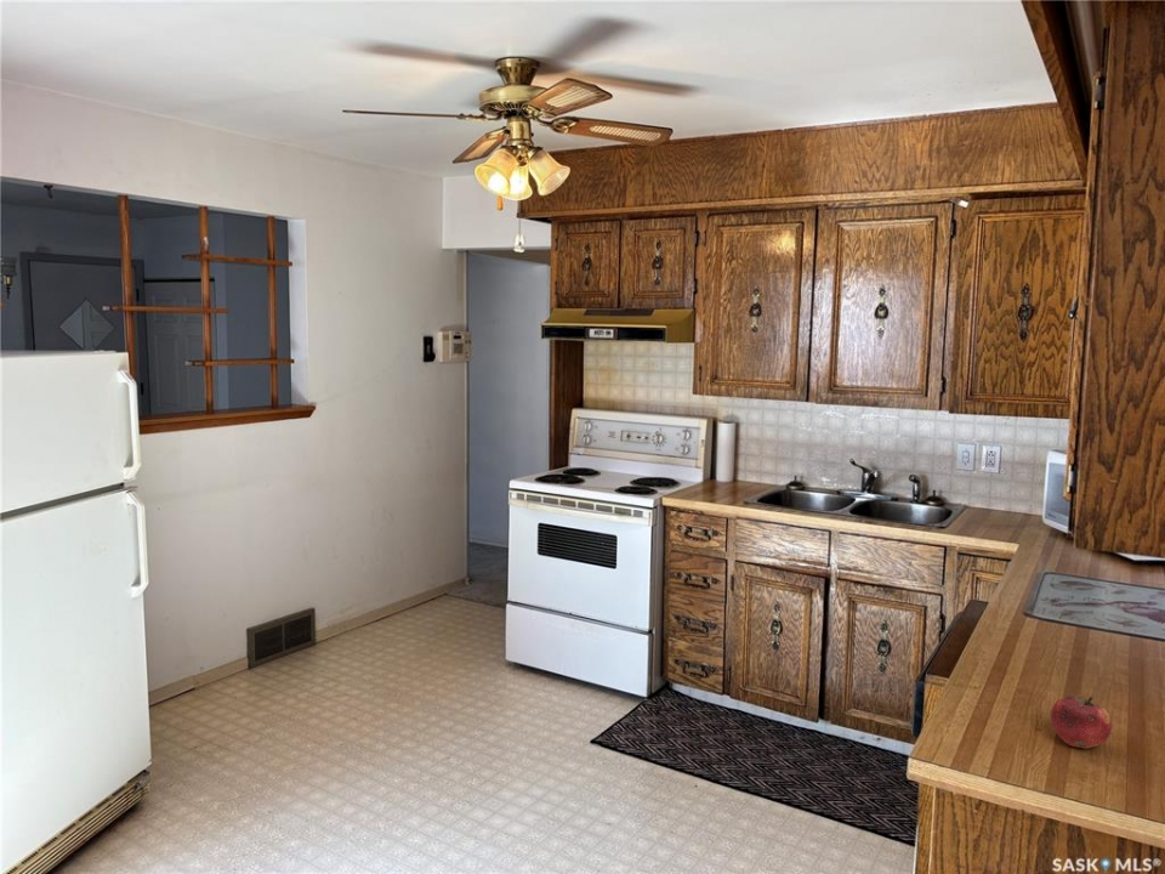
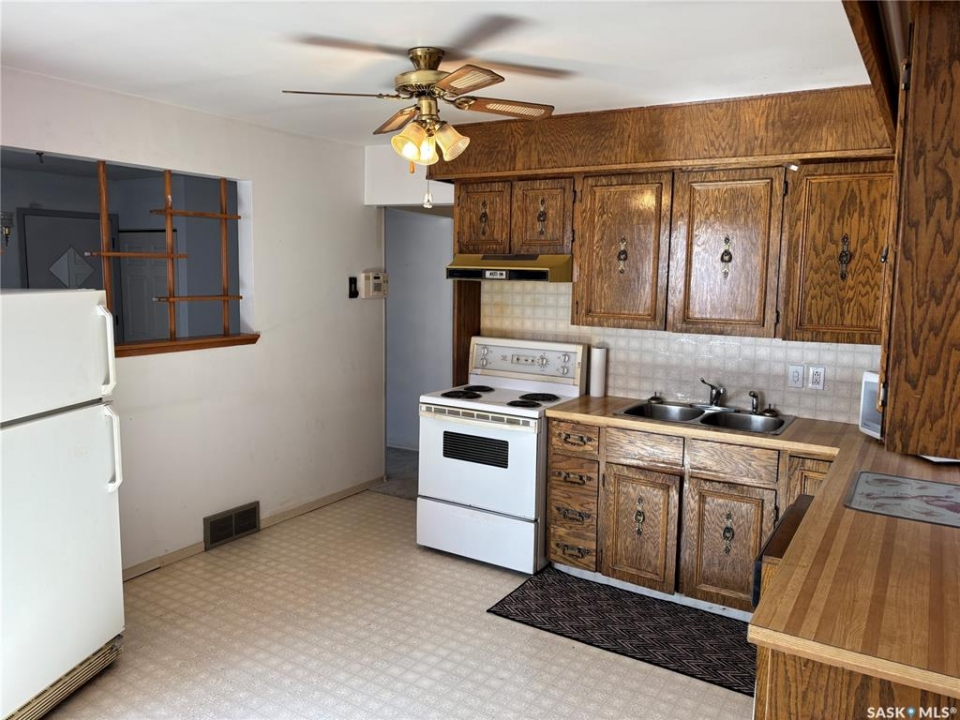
- fruit (1081, 720)
